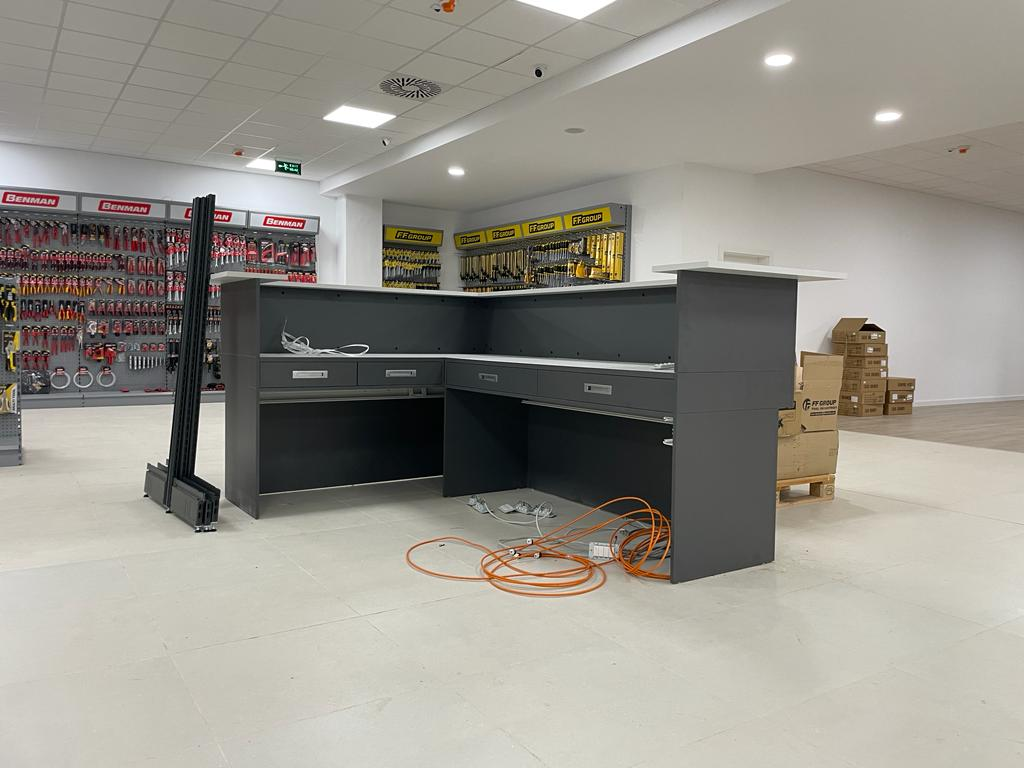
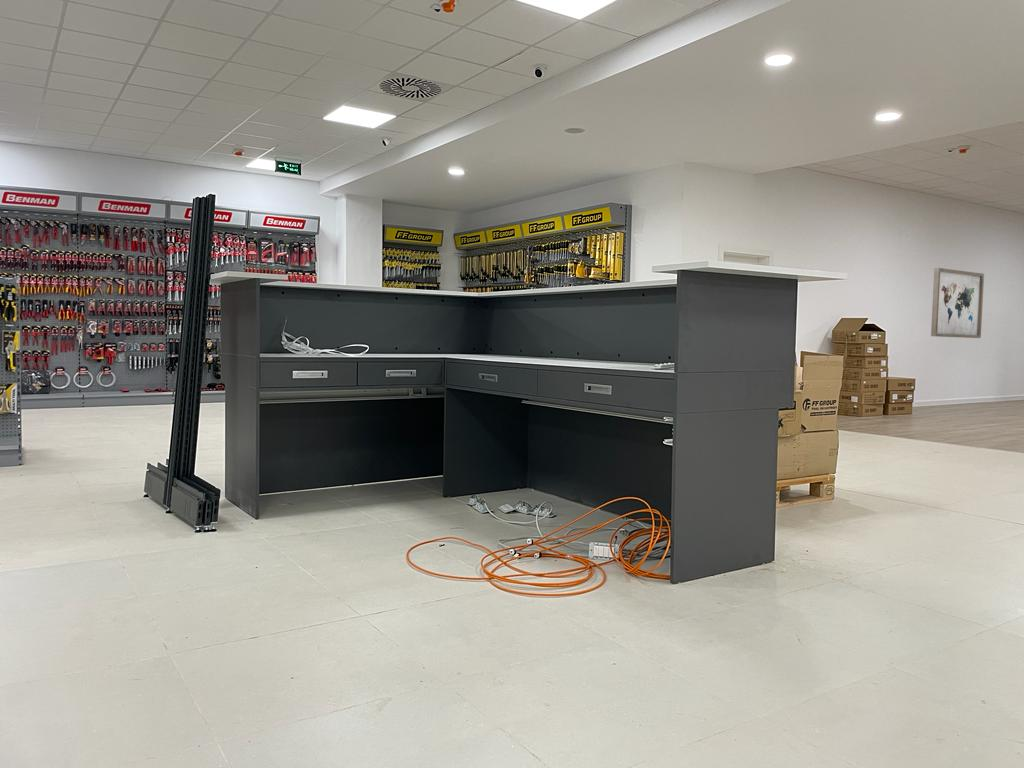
+ wall art (958, 304)
